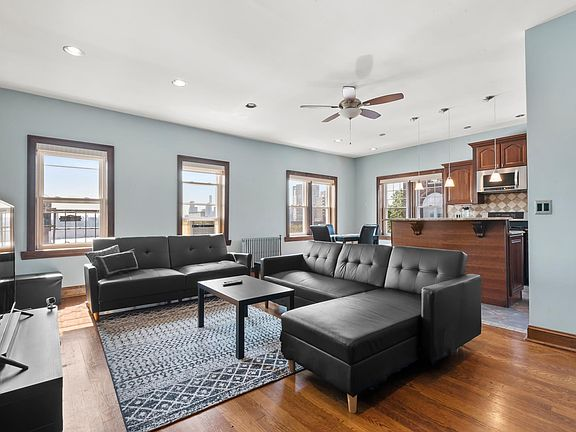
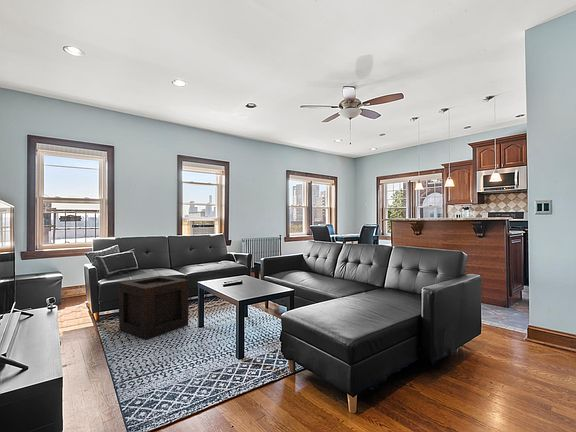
+ wooden crate (154, 304)
